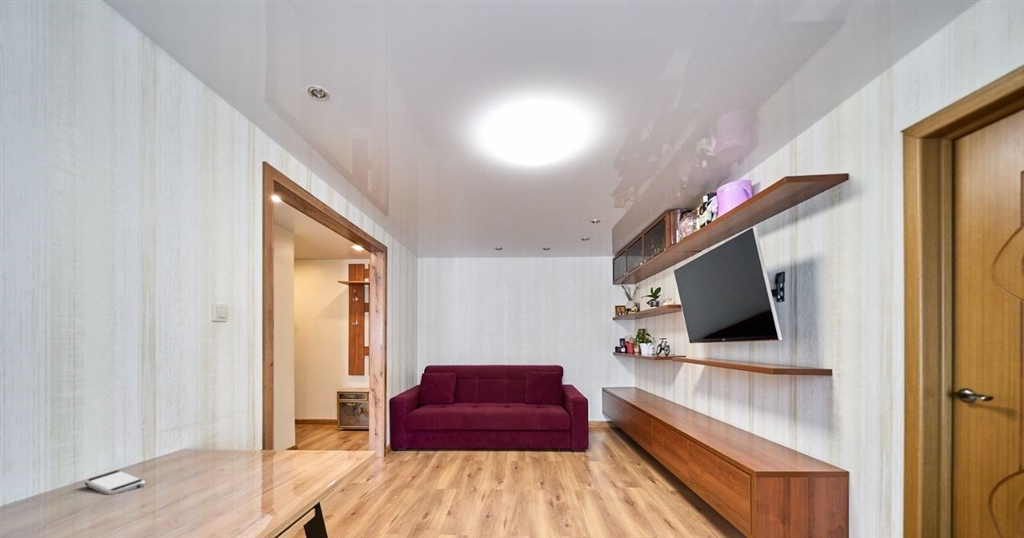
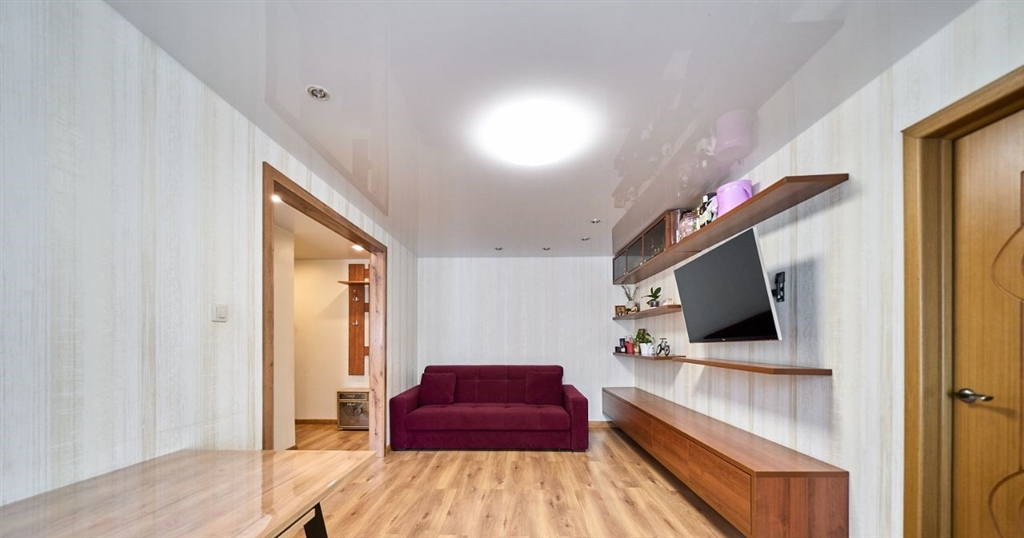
- smartphone (115, 483)
